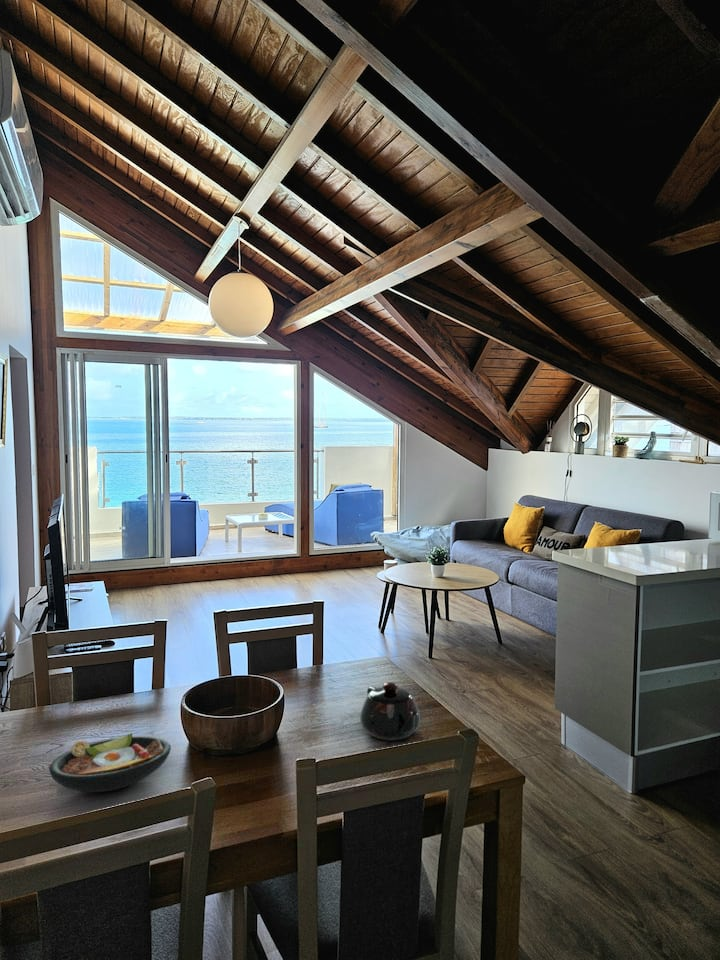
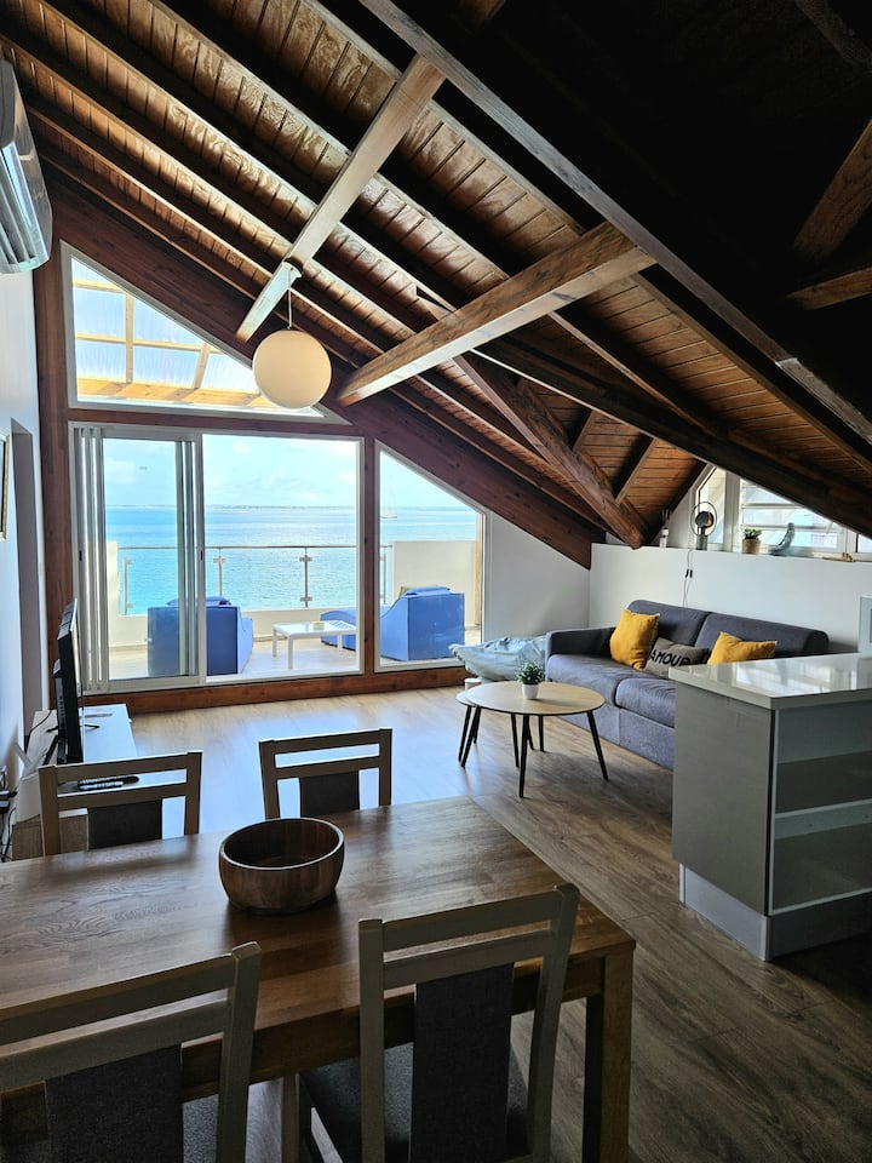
- teapot (391, 708)
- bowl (112, 765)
